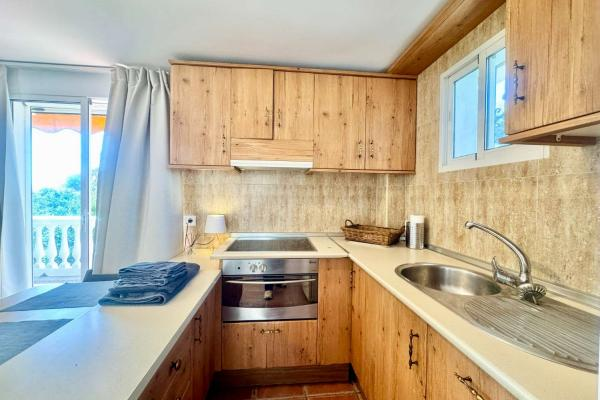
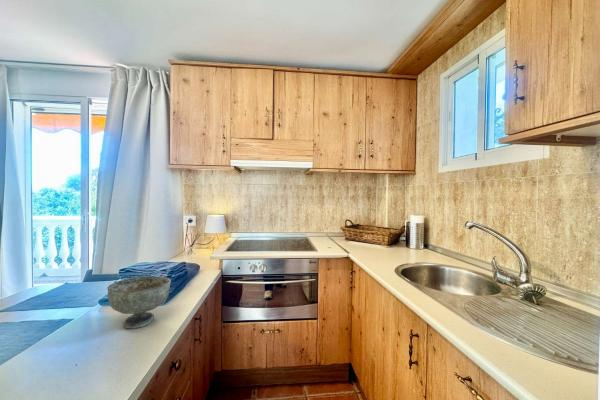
+ bowl (140, 301)
